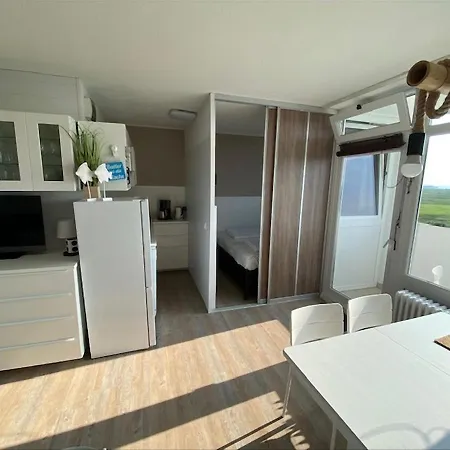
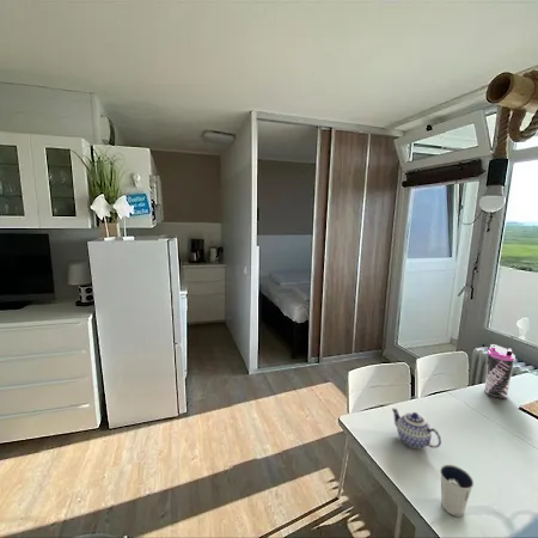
+ water bottle (499, 371)
+ dixie cup (454, 491)
+ teapot (414, 427)
